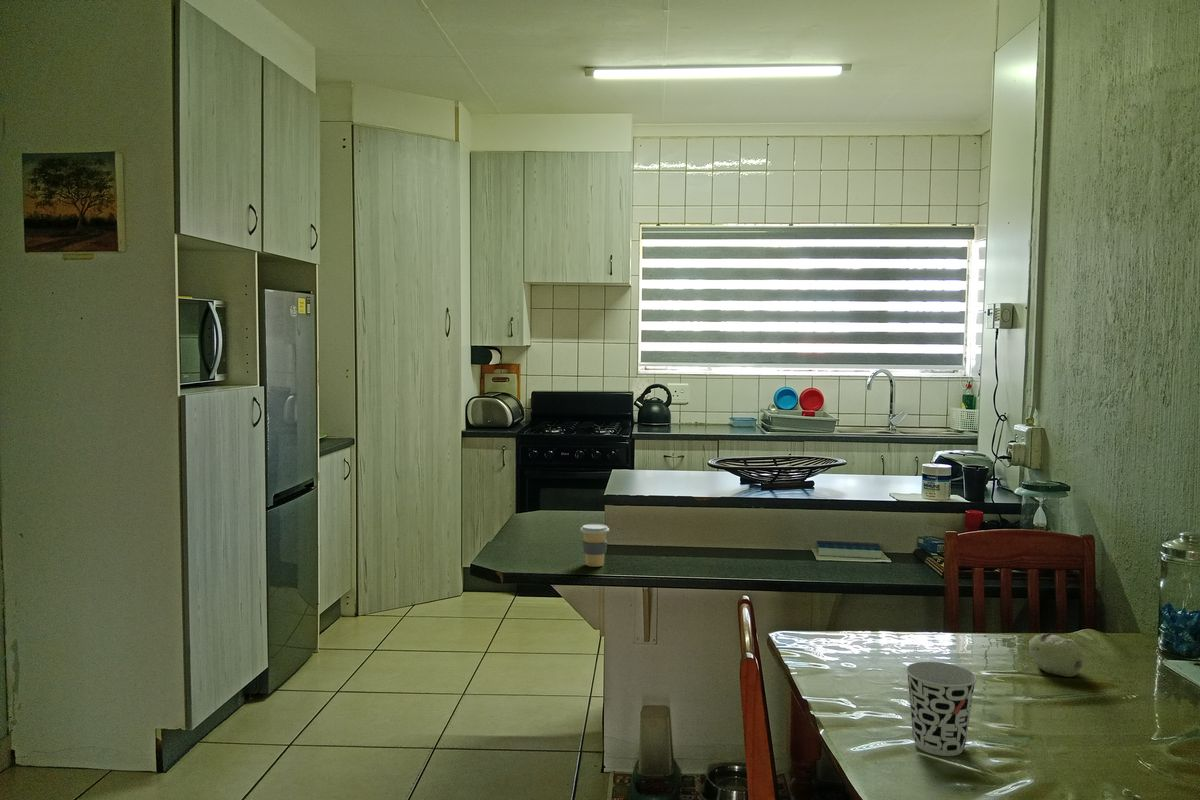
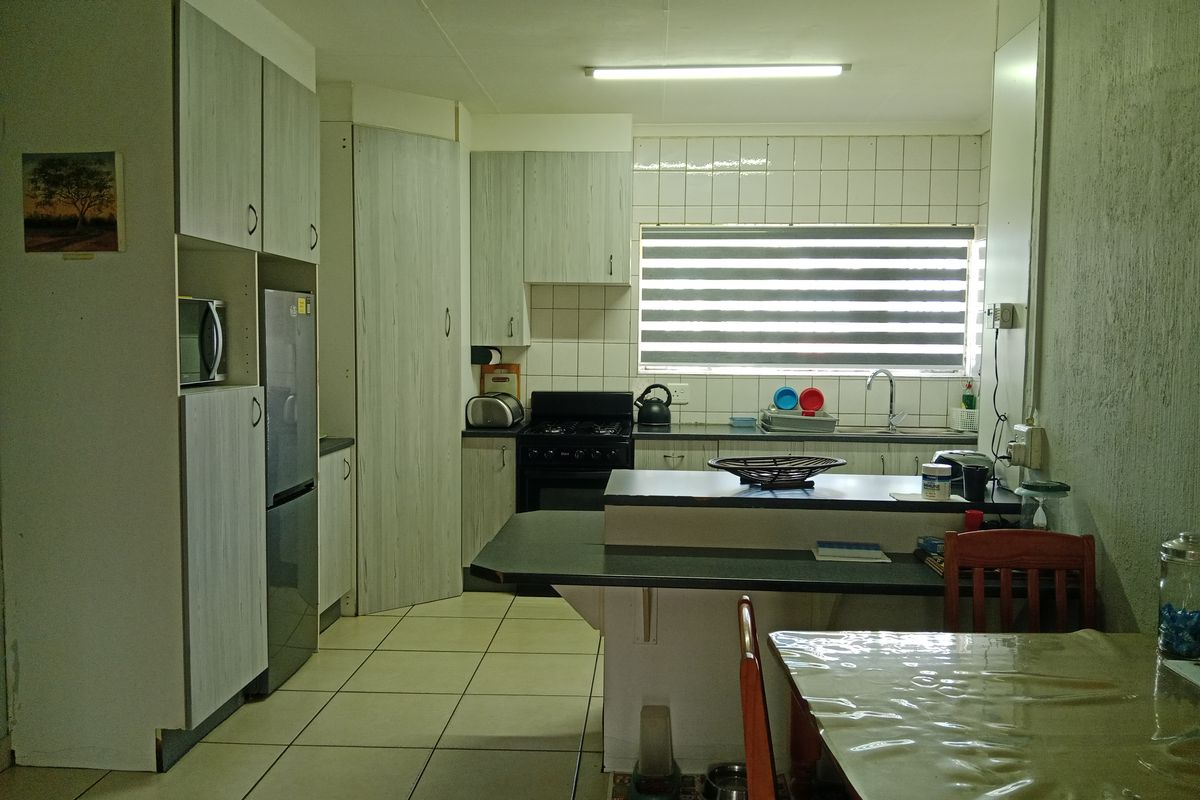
- fruit (1056, 653)
- coffee cup (594, 545)
- cup (939, 709)
